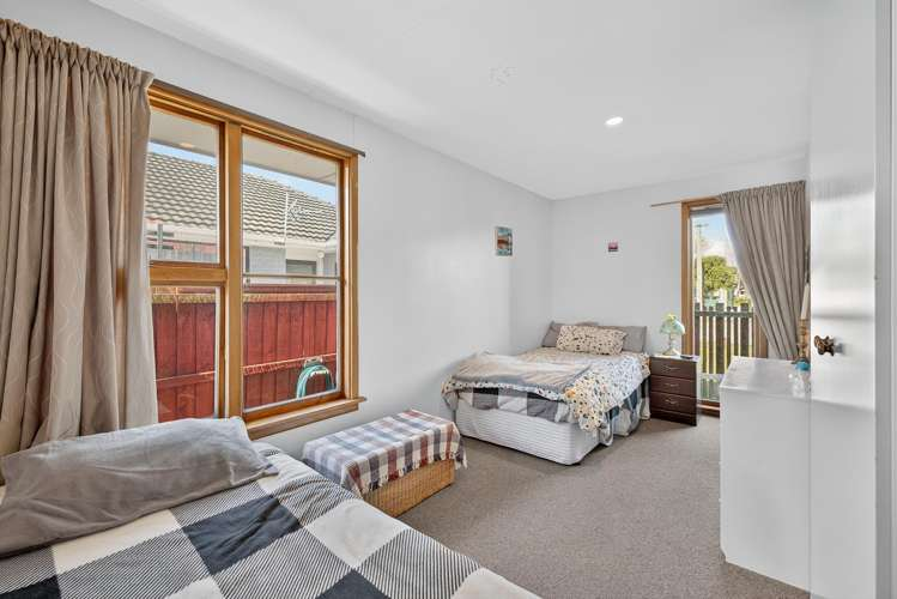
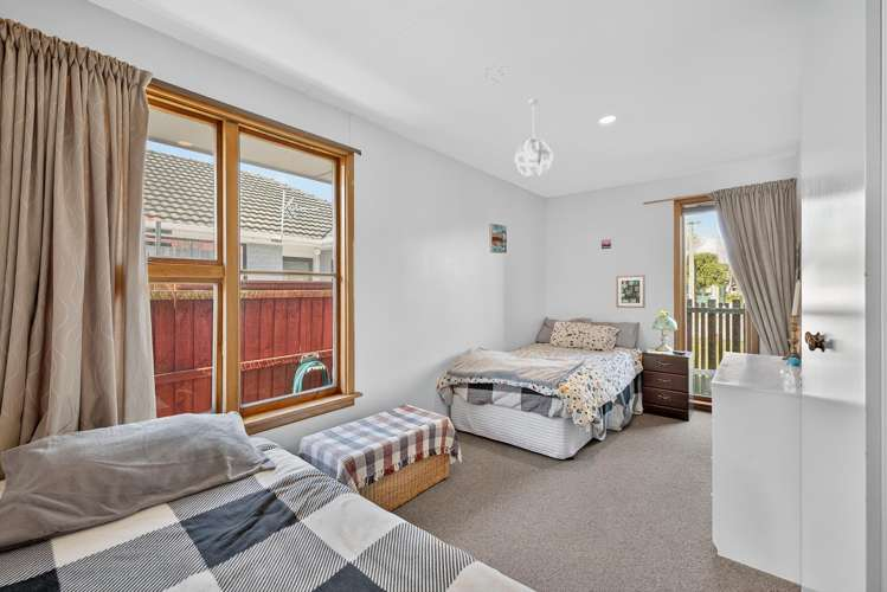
+ wall art (630, 291)
+ pendant light (533, 139)
